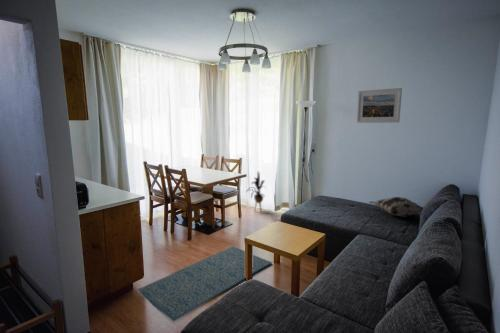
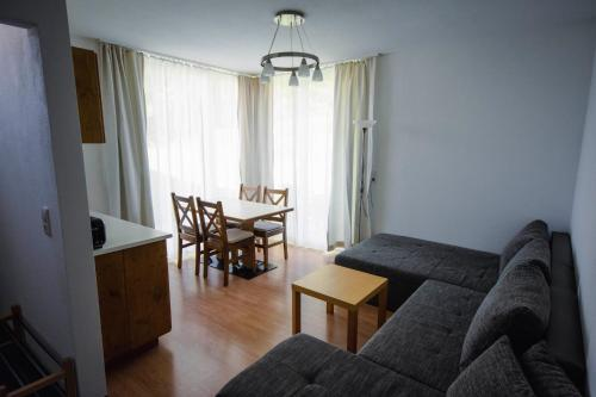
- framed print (378, 106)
- rug (210, 274)
- decorative pillow (397, 206)
- house plant (256, 191)
